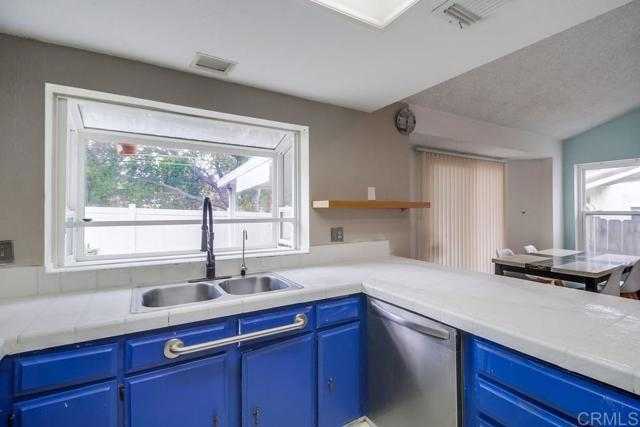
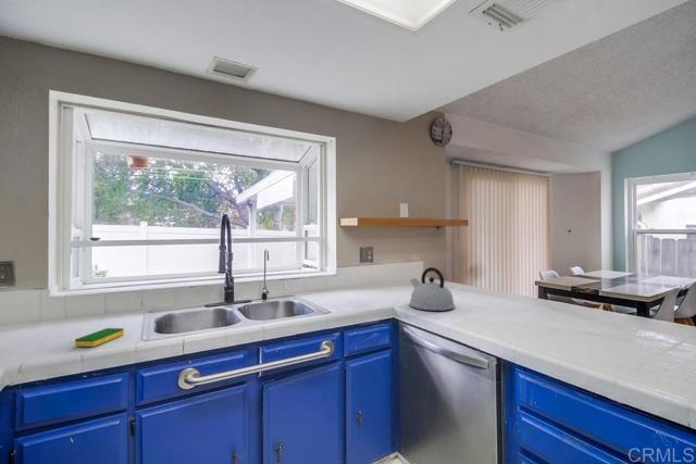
+ kettle (430, 286)
+ dish sponge (100, 337)
